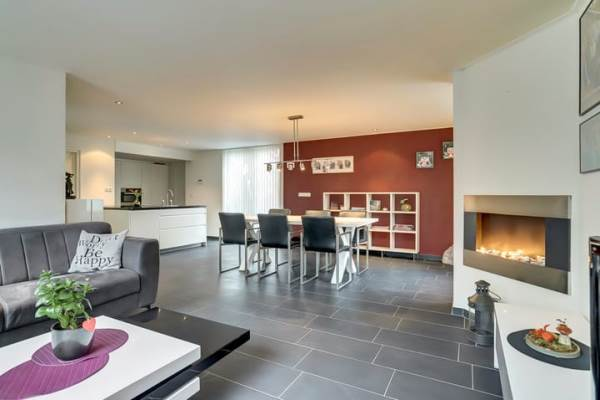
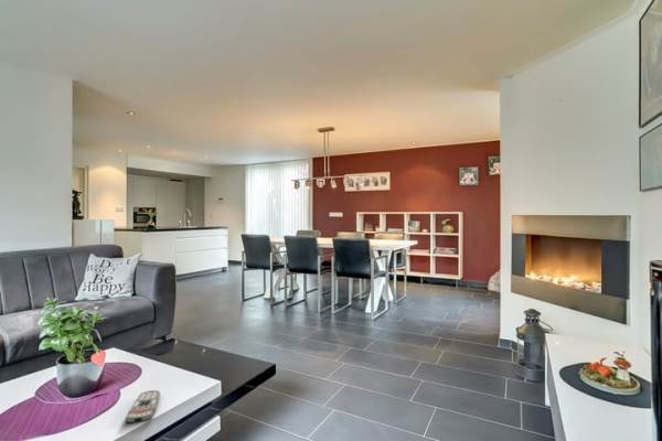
+ remote control (145, 405)
